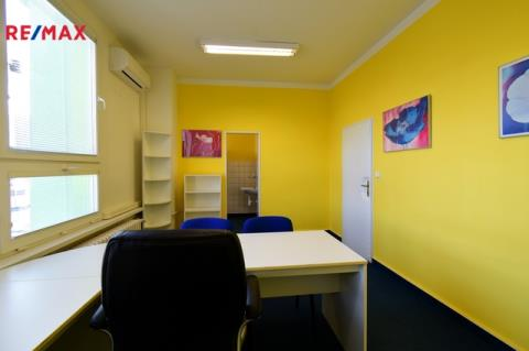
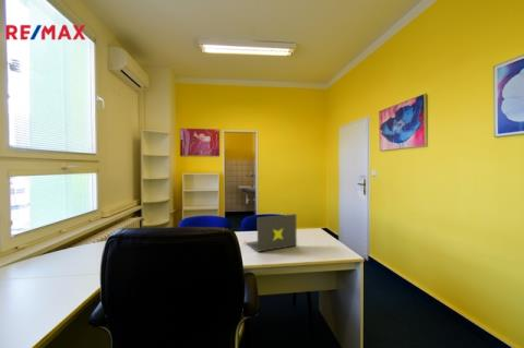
+ laptop (267, 228)
